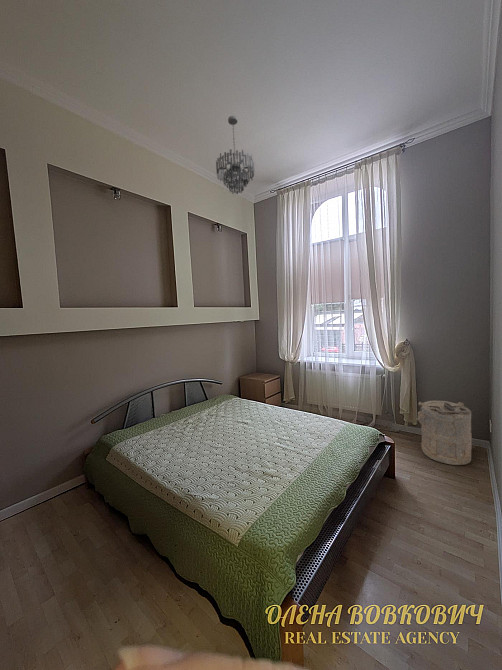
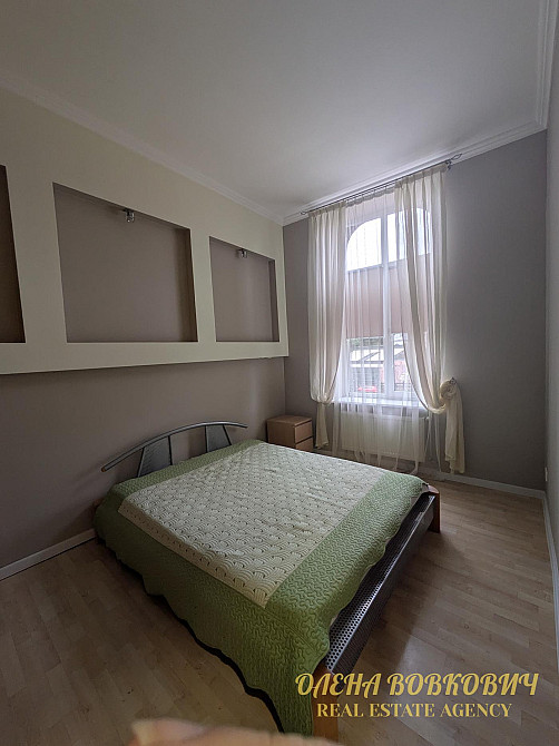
- laundry hamper (442, 427)
- chandelier (234, 155)
